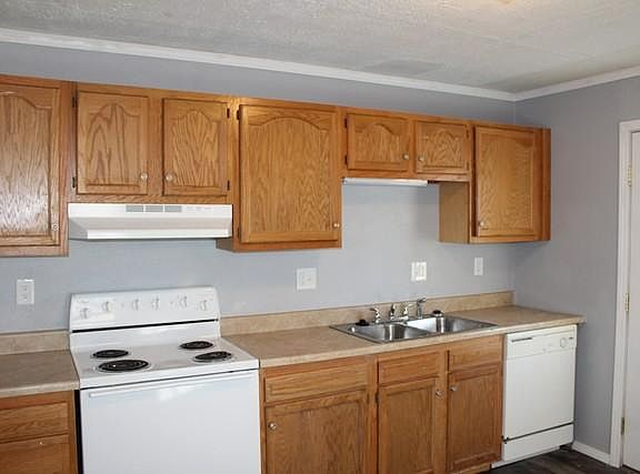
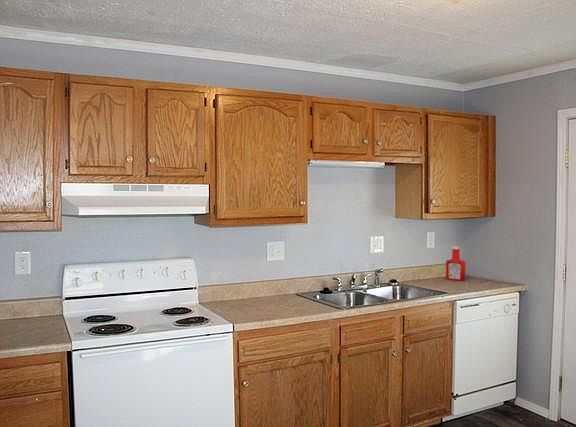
+ soap bottle (455, 263)
